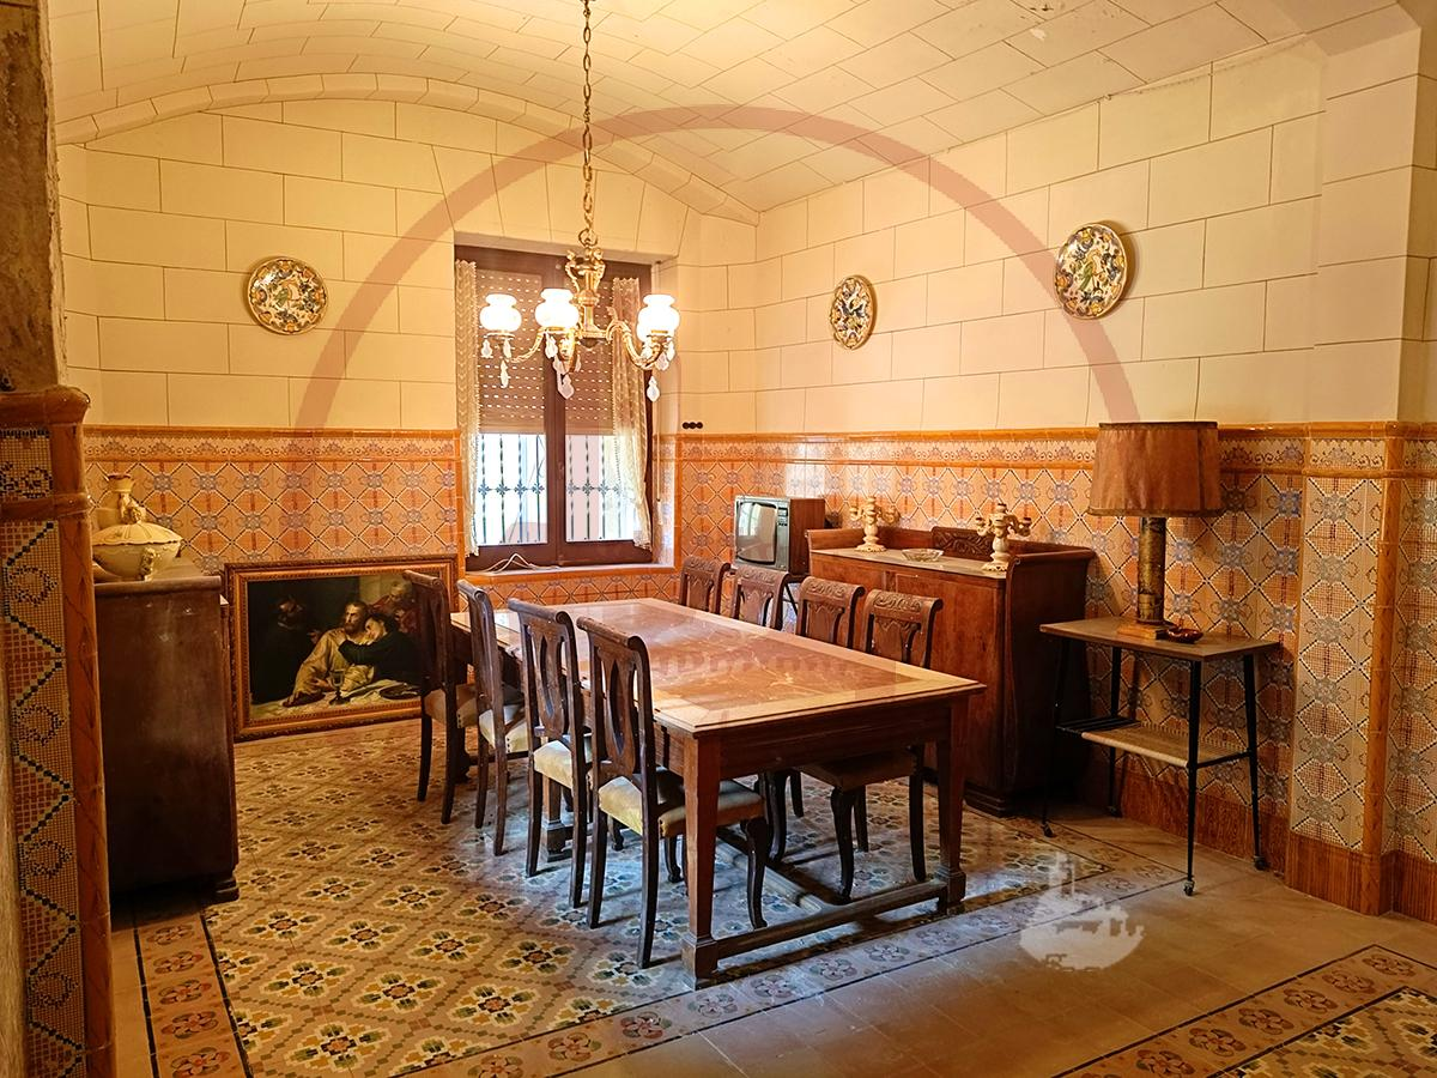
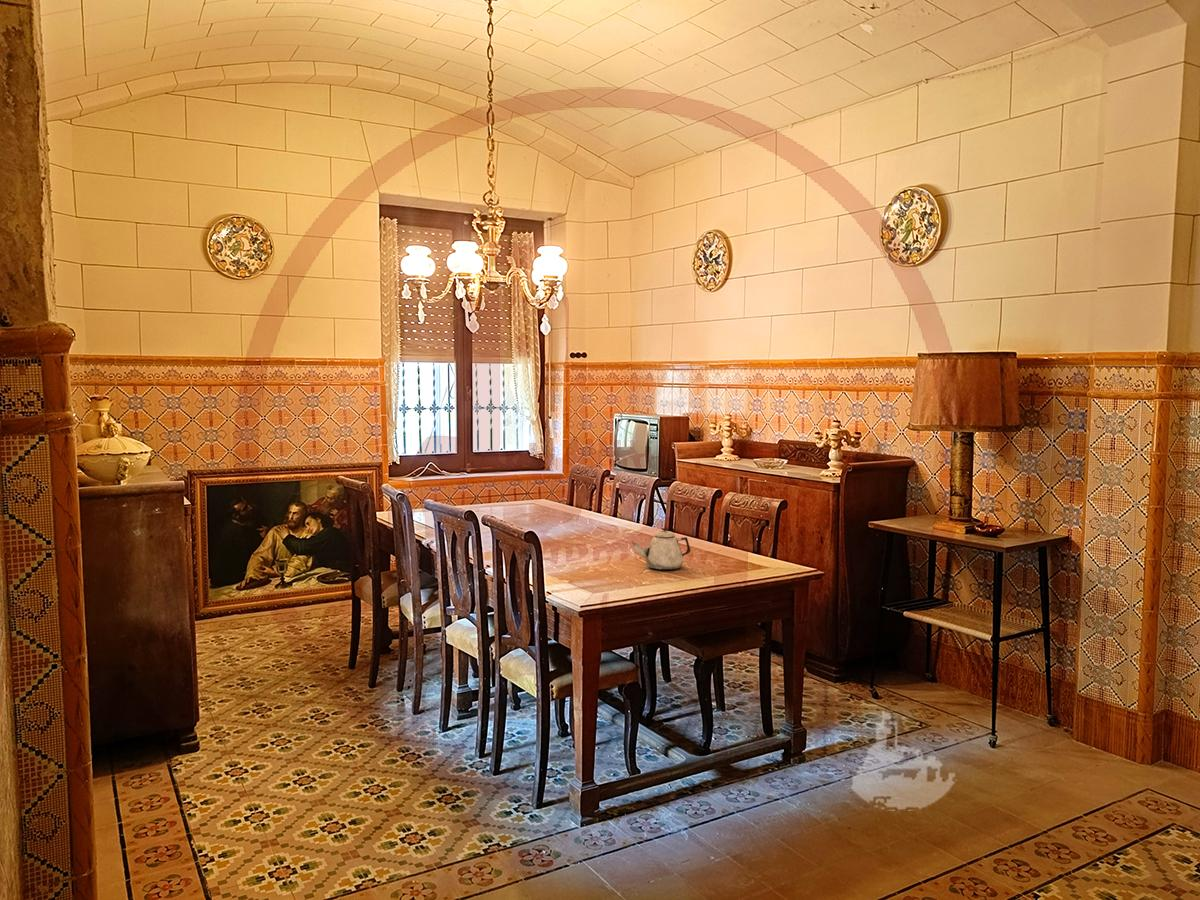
+ teapot (660, 547)
